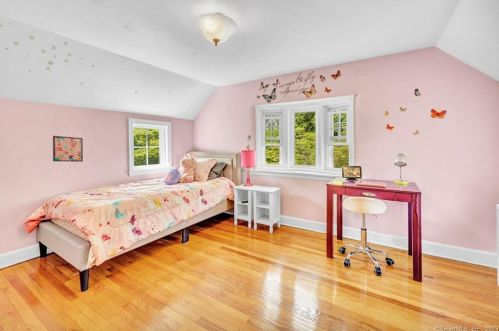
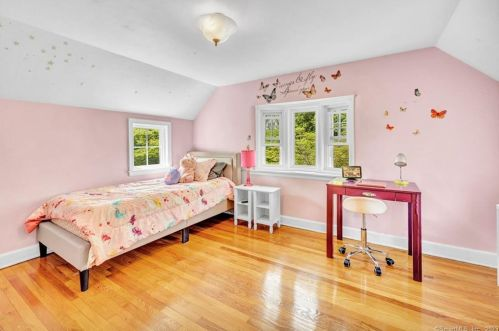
- wall art (68, 149)
